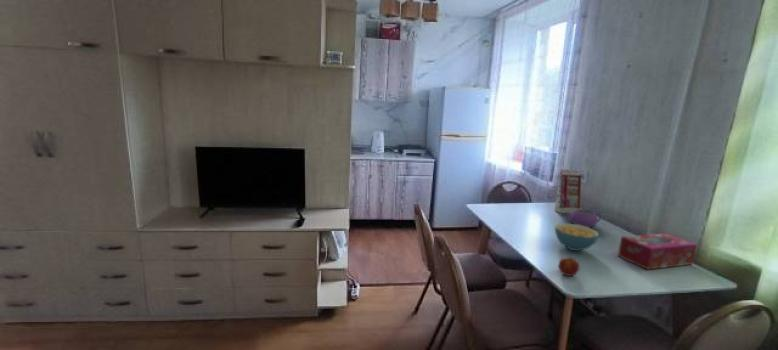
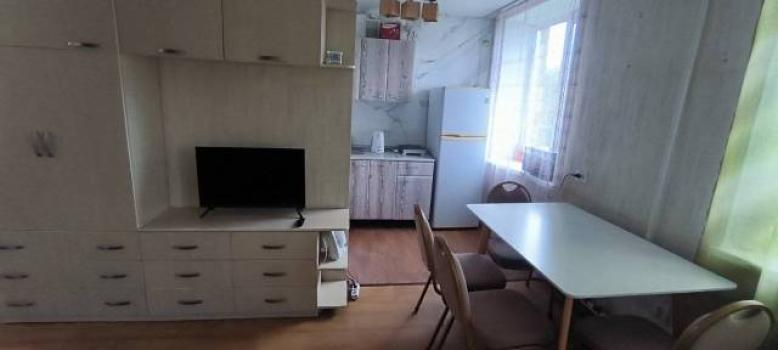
- cereal bowl (574, 239)
- fruit (568, 265)
- teapot (582, 218)
- gift box (569, 191)
- tissue box (656, 250)
